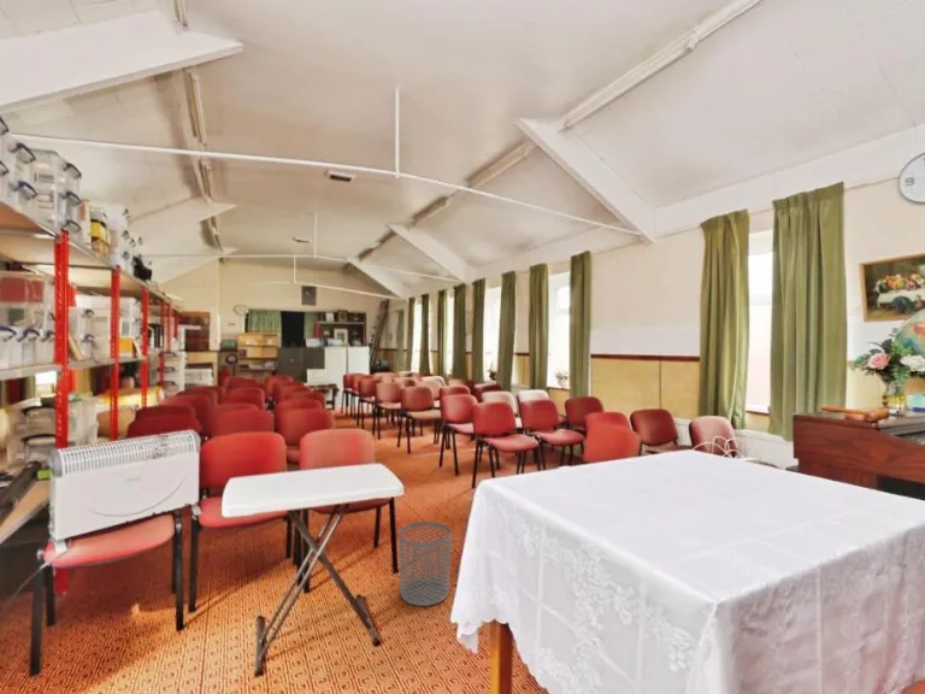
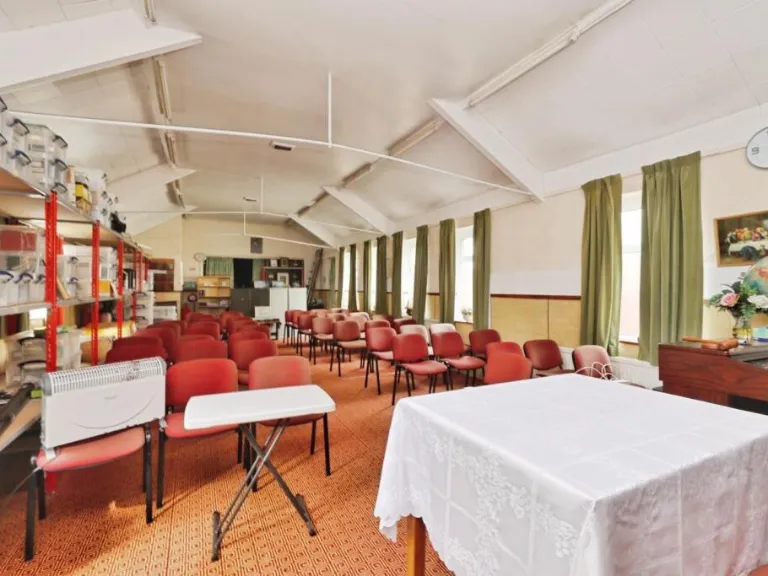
- waste bin (424, 561)
